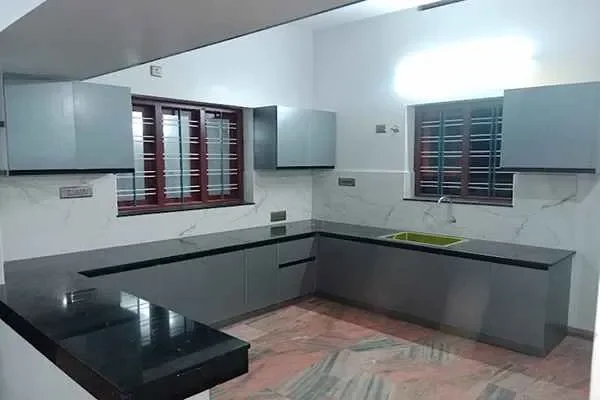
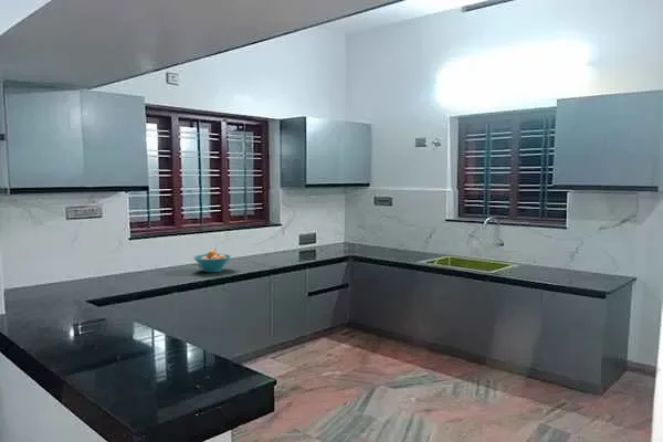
+ fruit bowl (212, 260)
